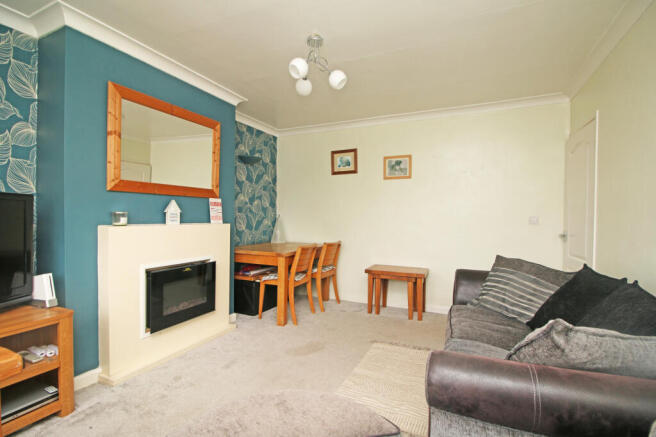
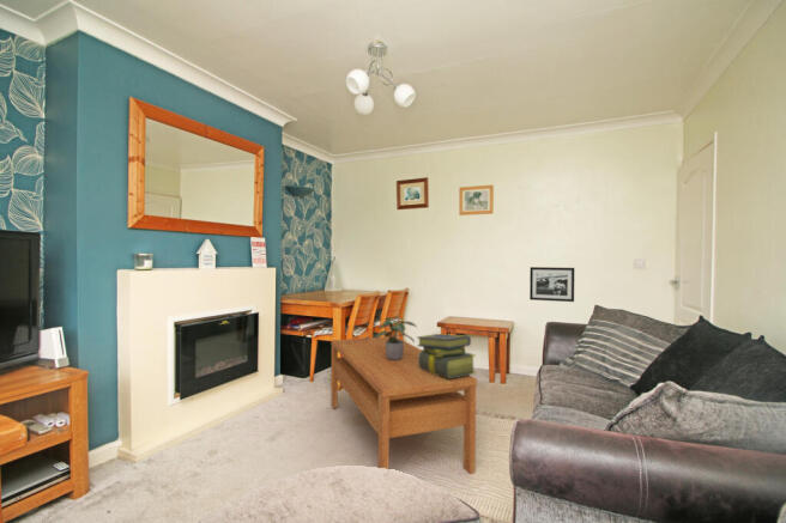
+ coffee table (389, 394)
+ picture frame (551, 284)
+ potted plant (395, 339)
+ stack of books (443, 352)
